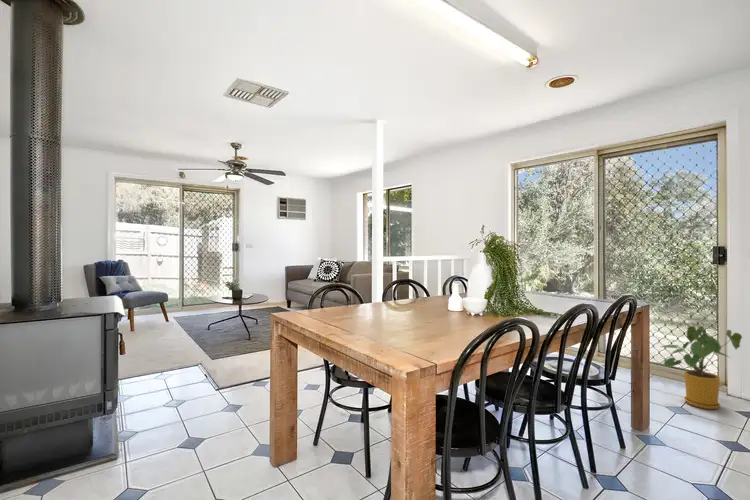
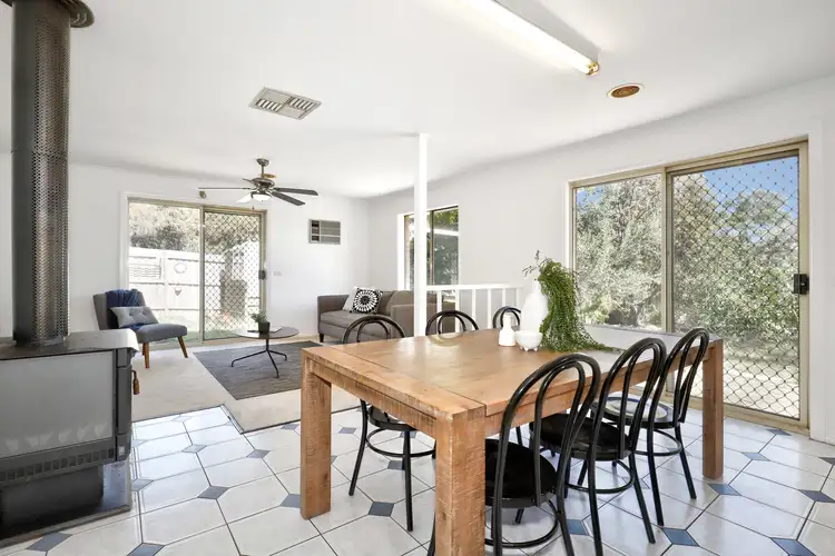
- house plant (699, 365)
